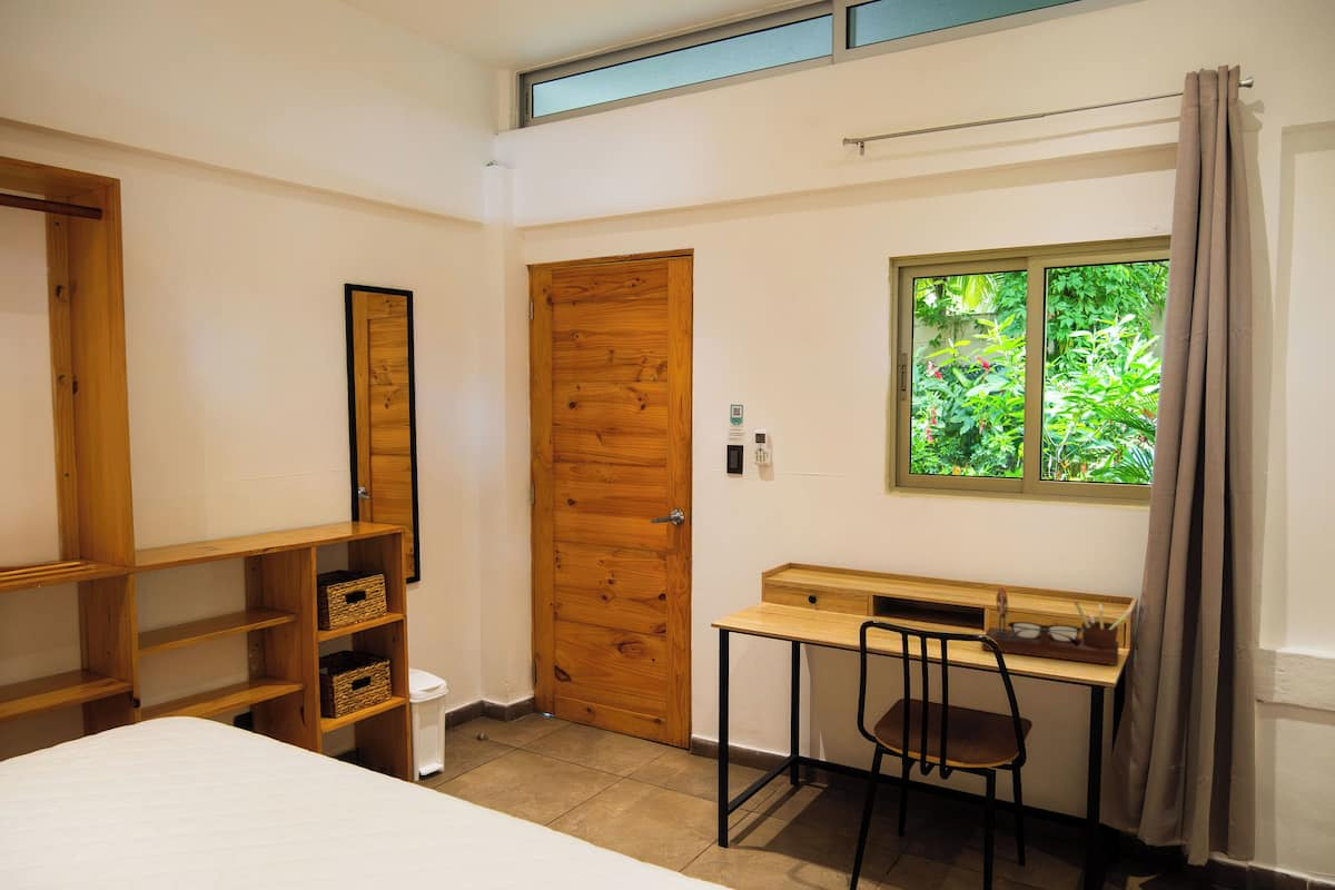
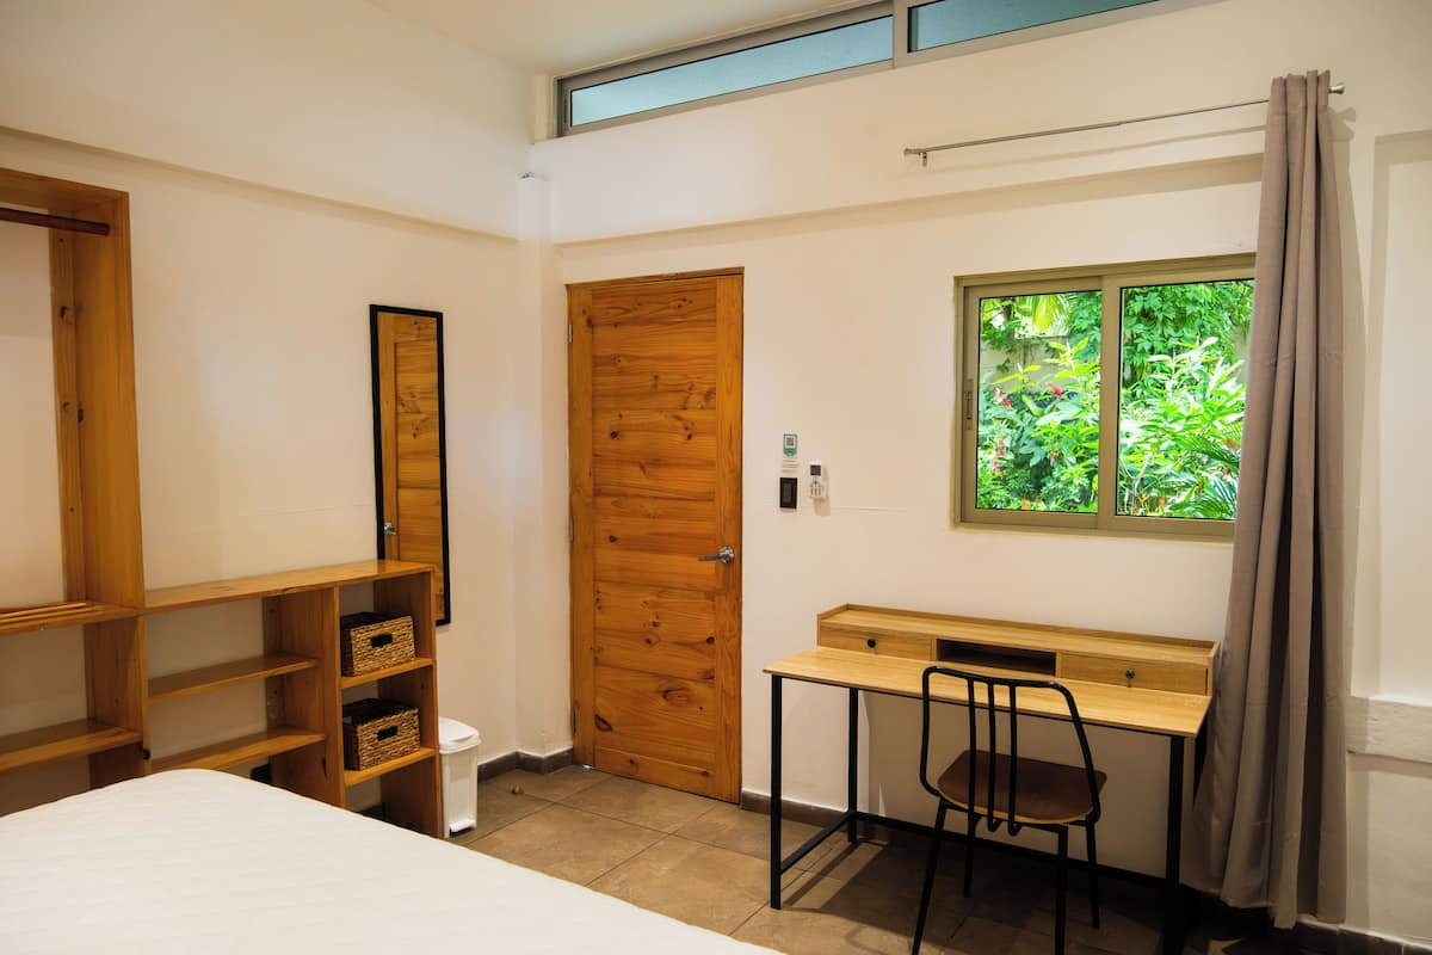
- desk organizer (1056, 625)
